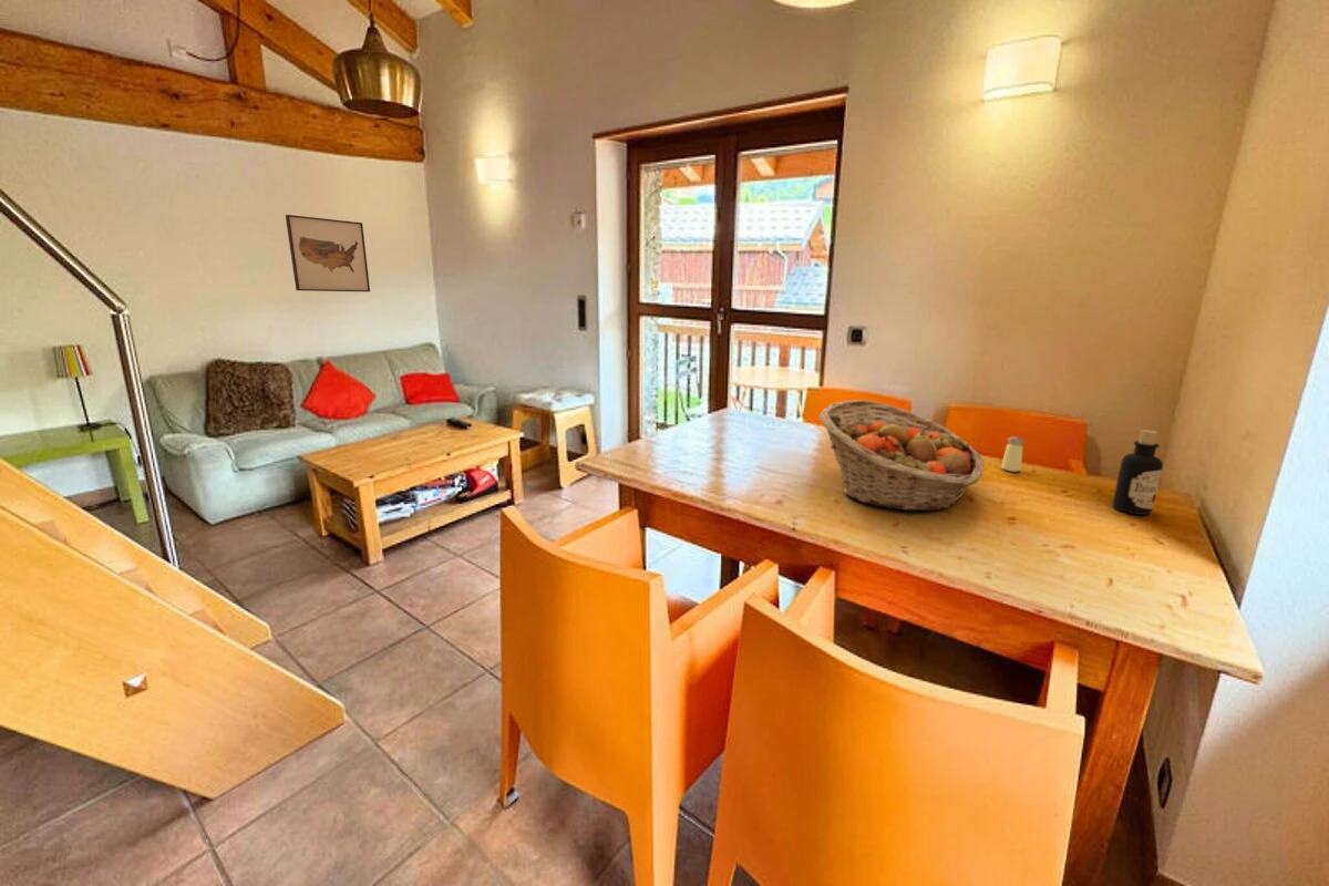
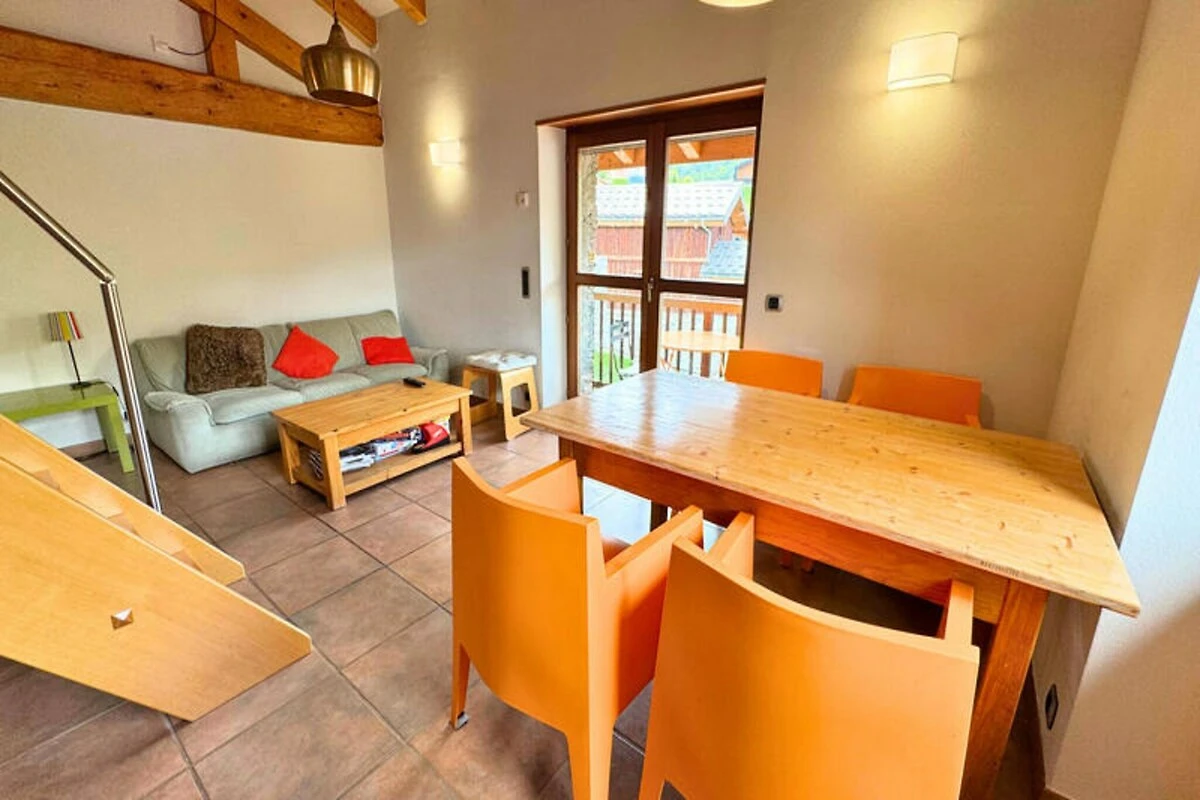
- wall art (330, 255)
- fruit basket (898, 451)
- saltshaker (1013, 453)
- bottle (1140, 471)
